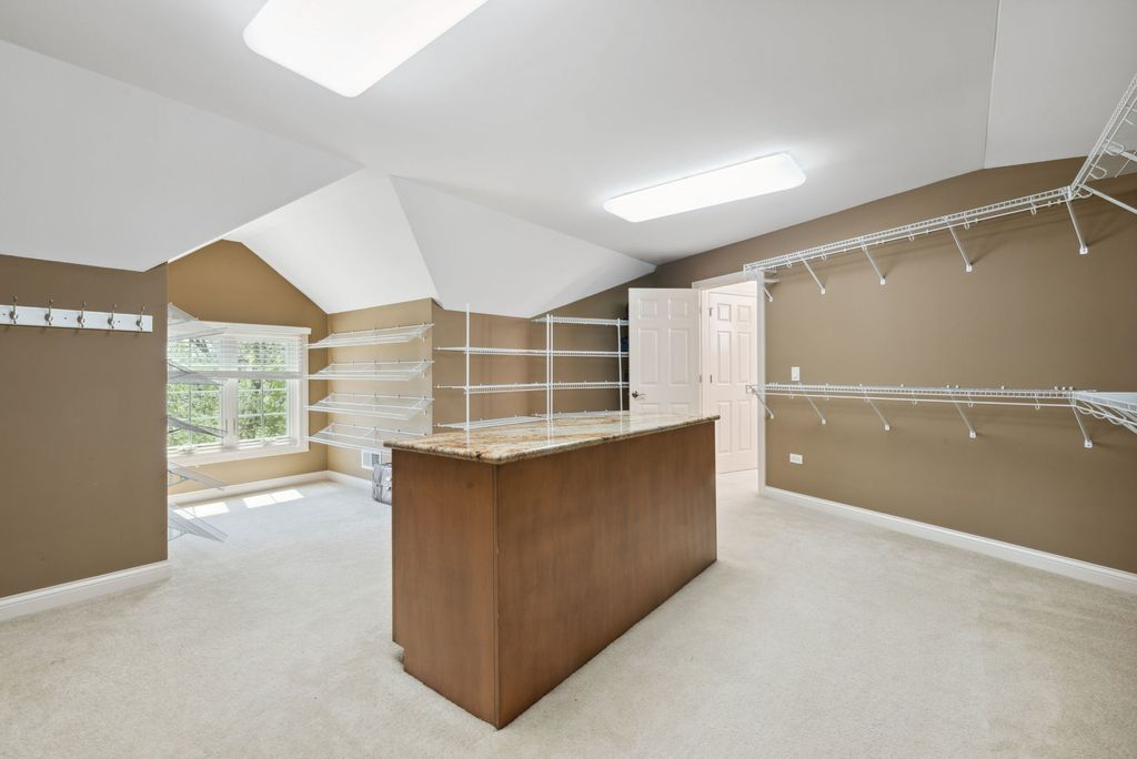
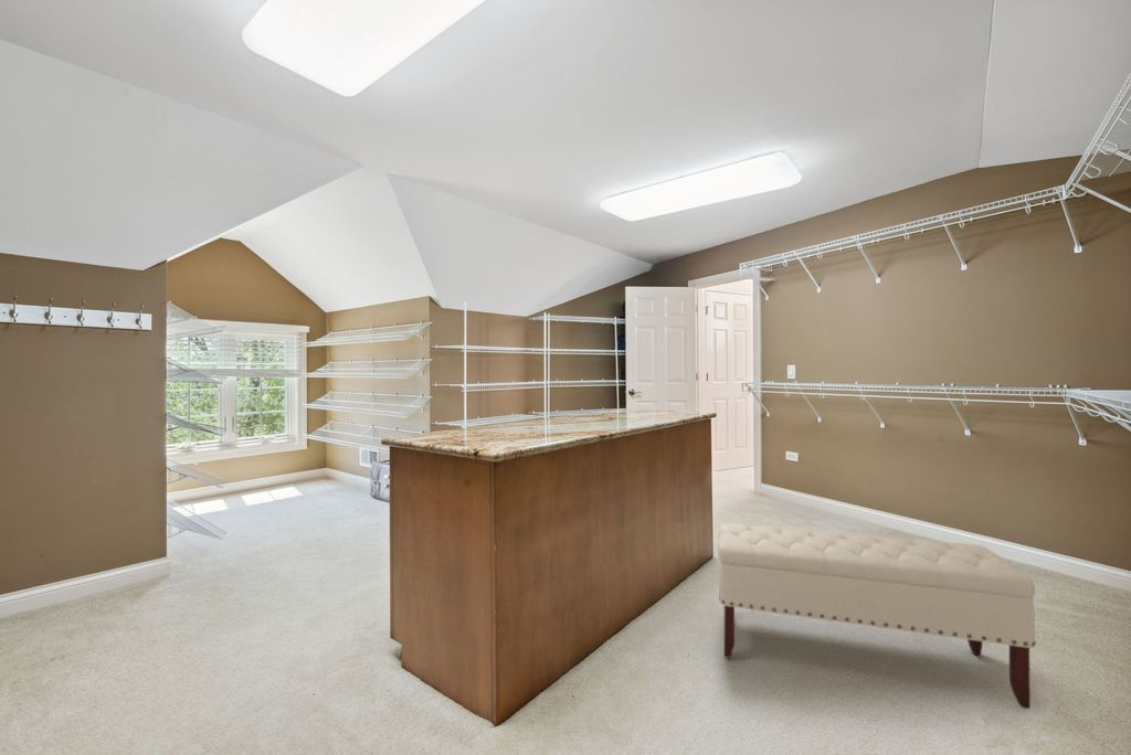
+ bench (852, 598)
